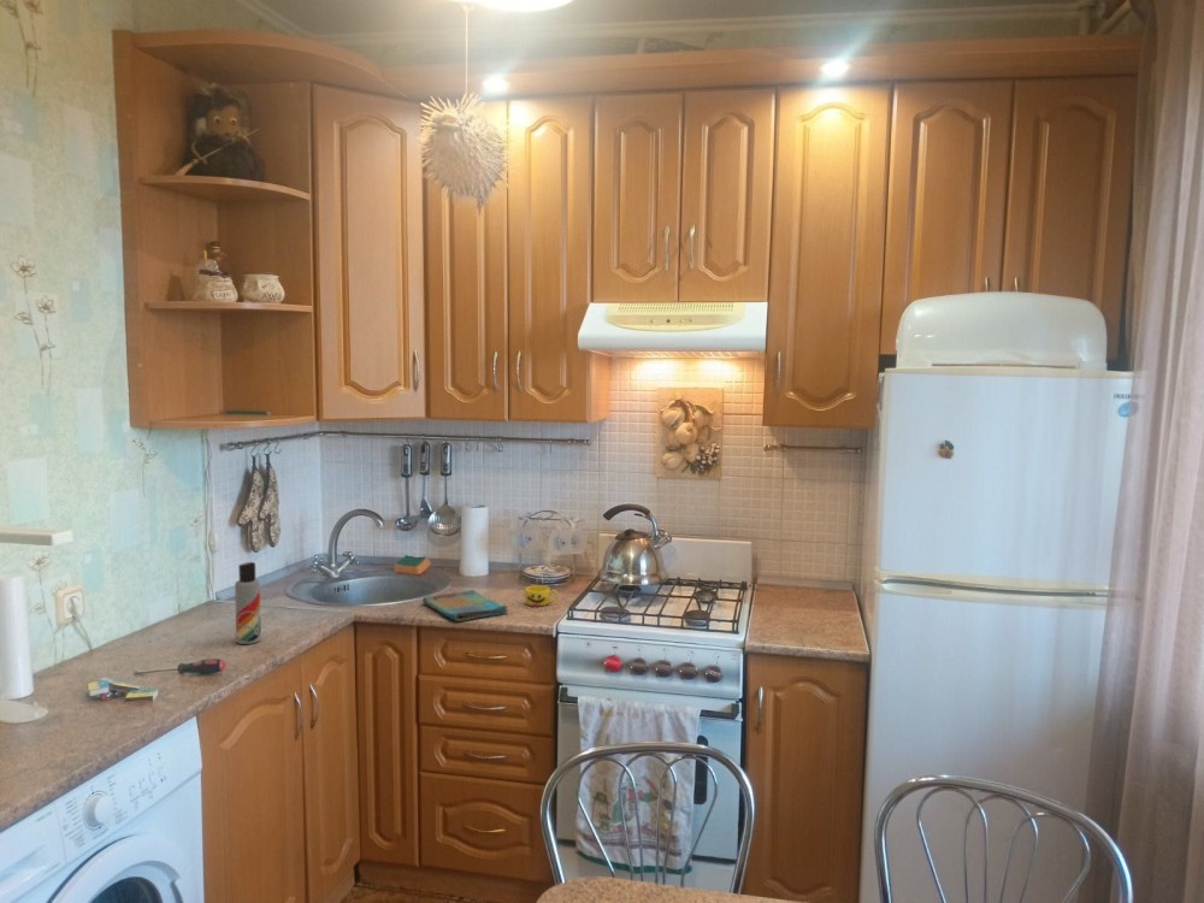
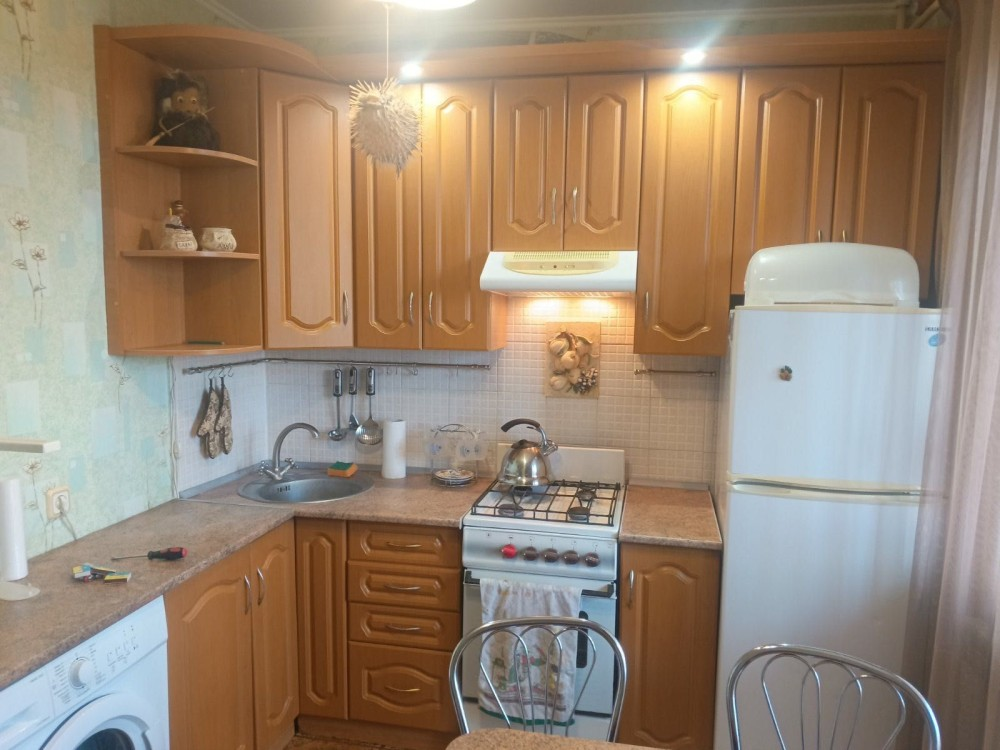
- cup (541, 596)
- dish towel (464, 603)
- lotion bottle (247, 601)
